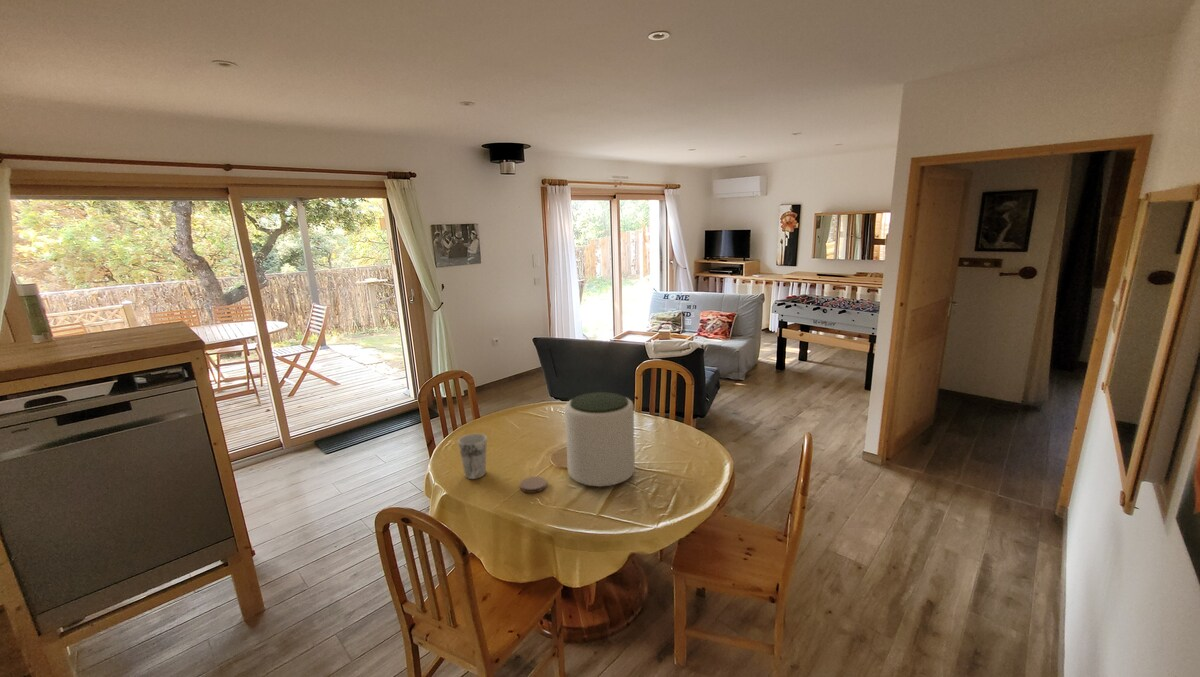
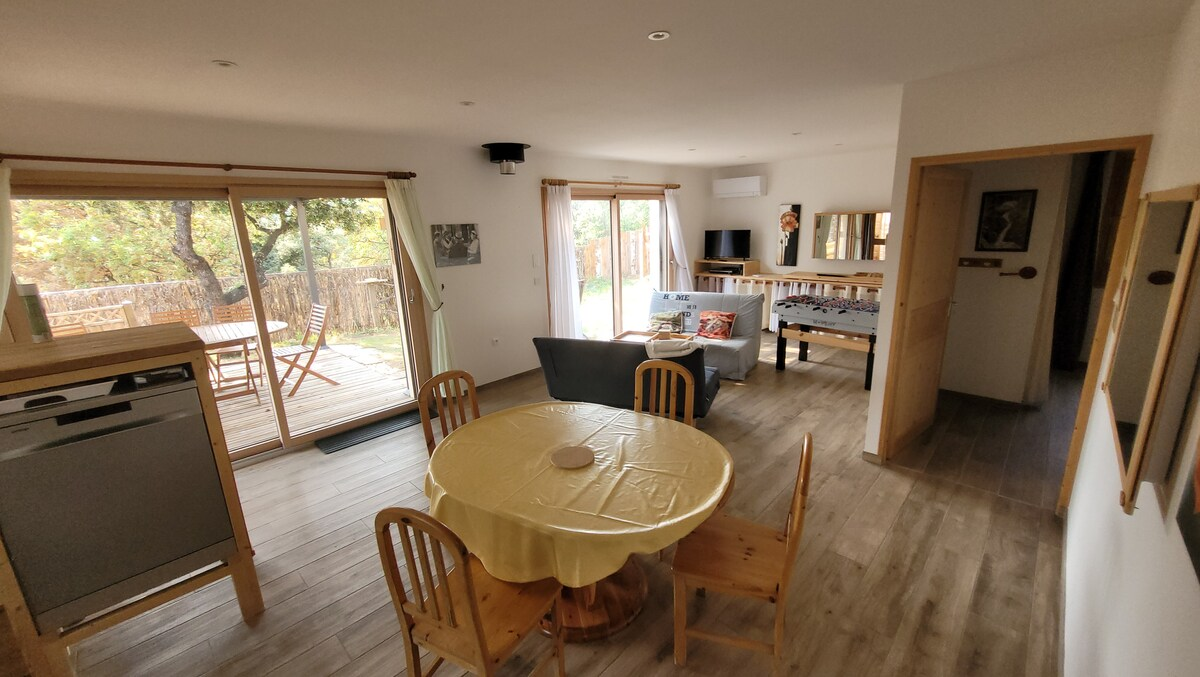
- cup (473, 456)
- coaster (533, 484)
- plant pot (600, 437)
